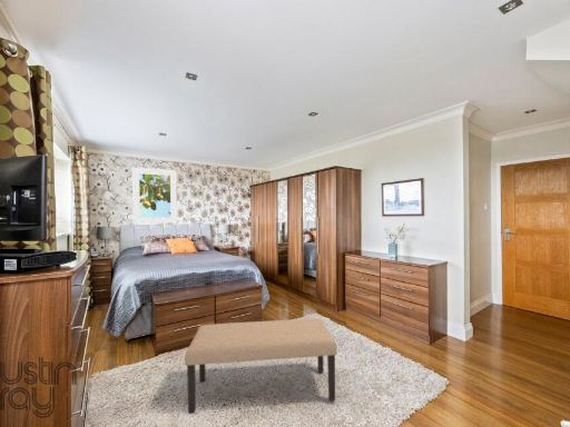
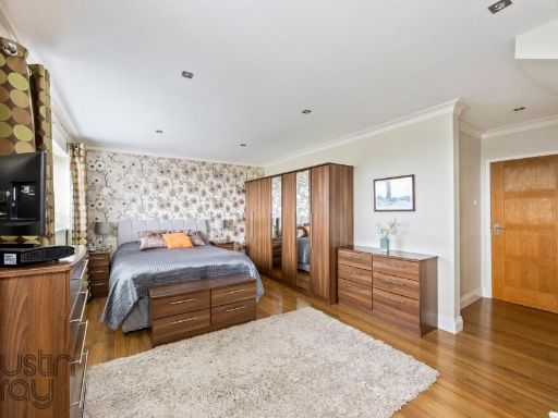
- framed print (155, 196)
- bench (263, 359)
